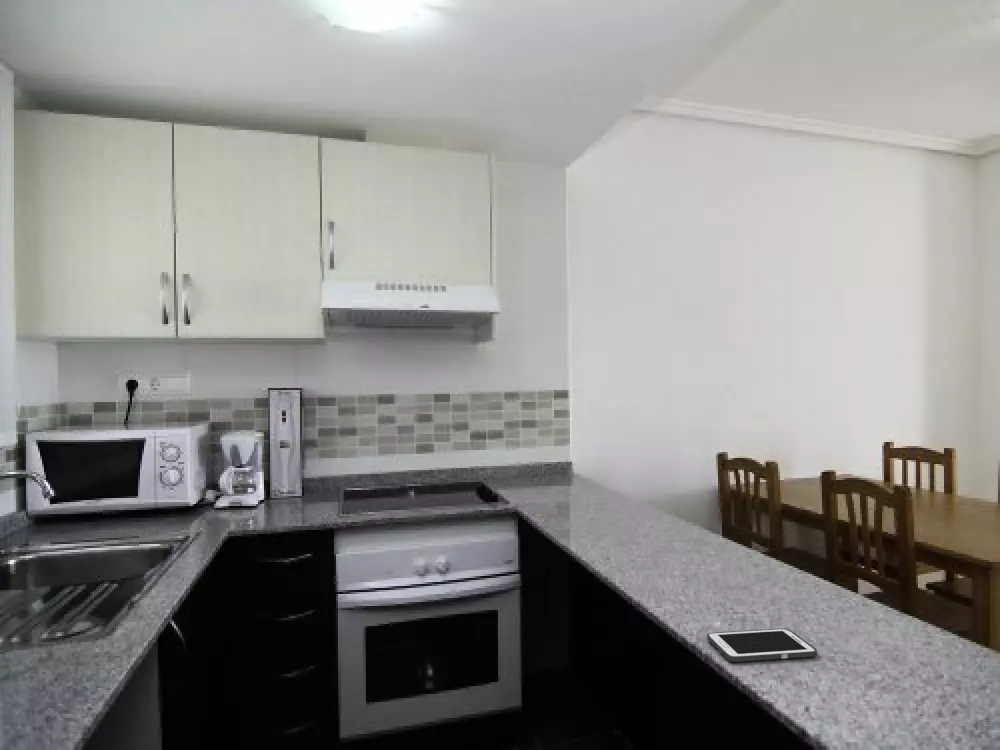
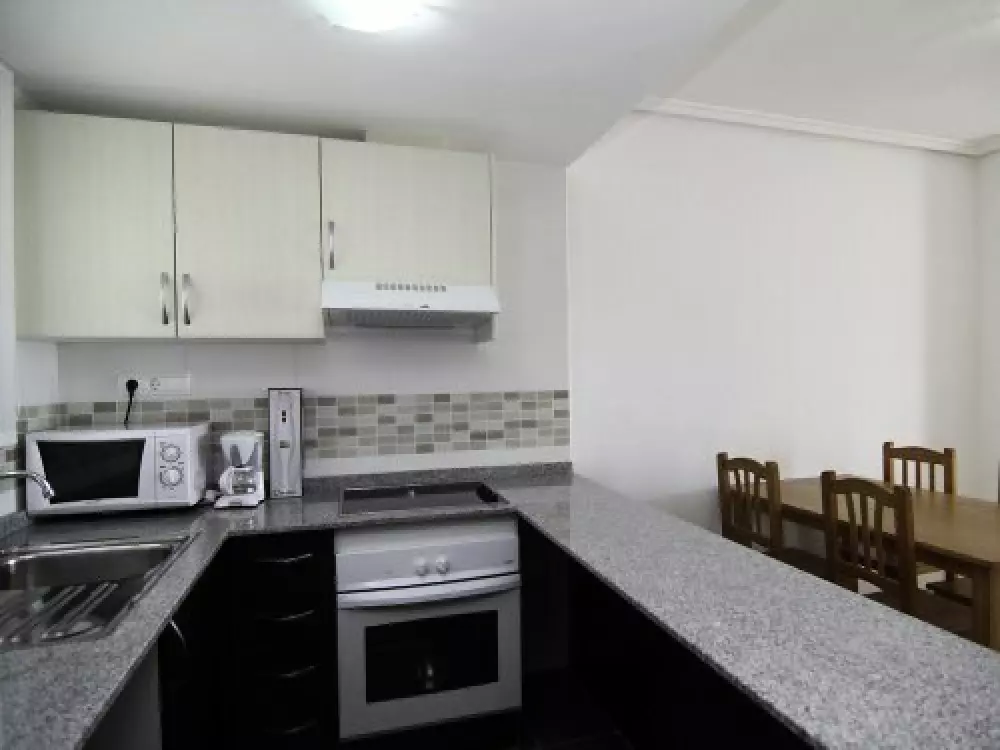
- cell phone (760, 644)
